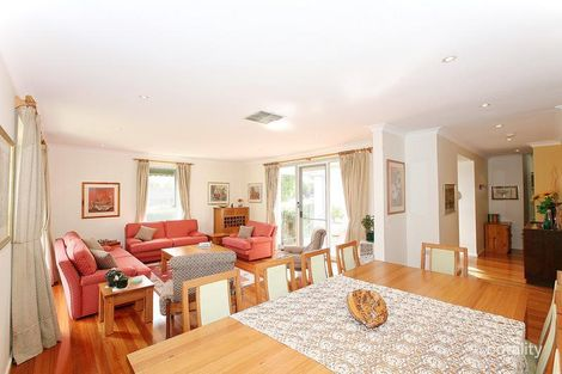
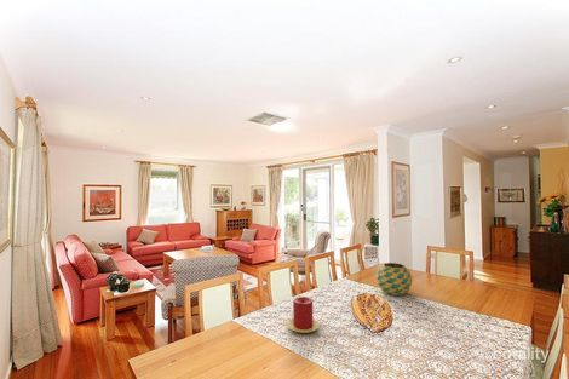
+ decorative ball (393, 278)
+ candle (303, 312)
